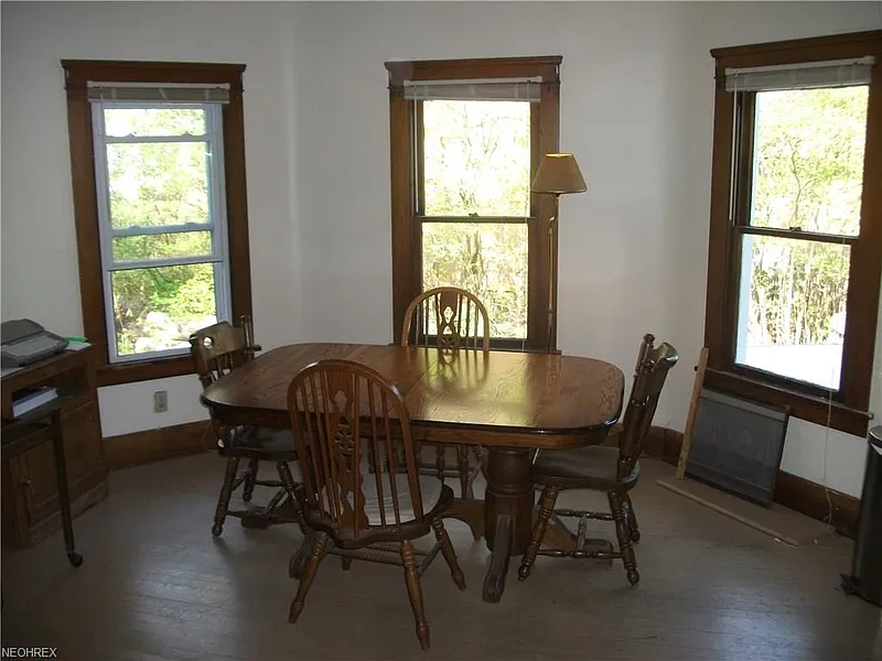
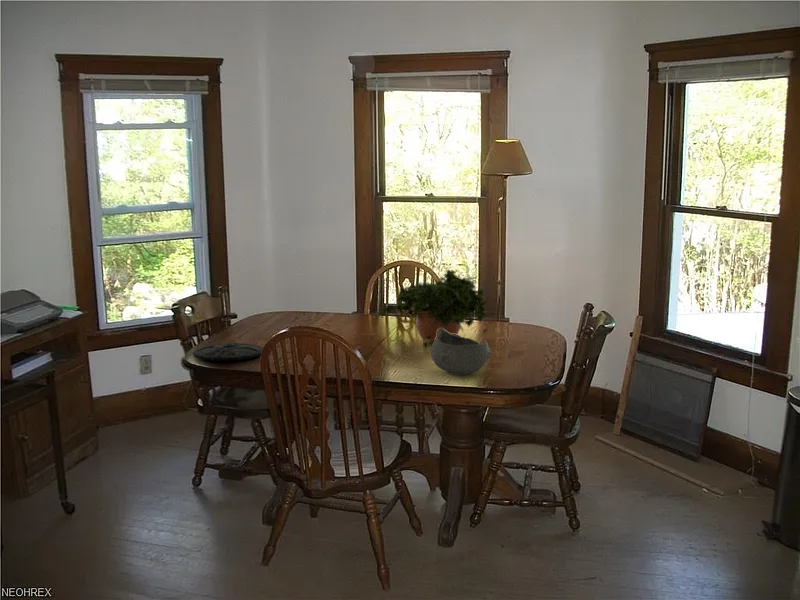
+ bowl (457, 351)
+ plate (229, 348)
+ potted plant (440, 305)
